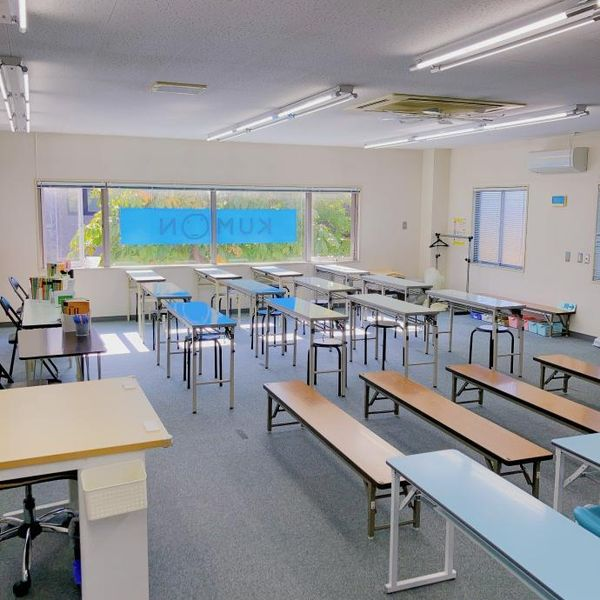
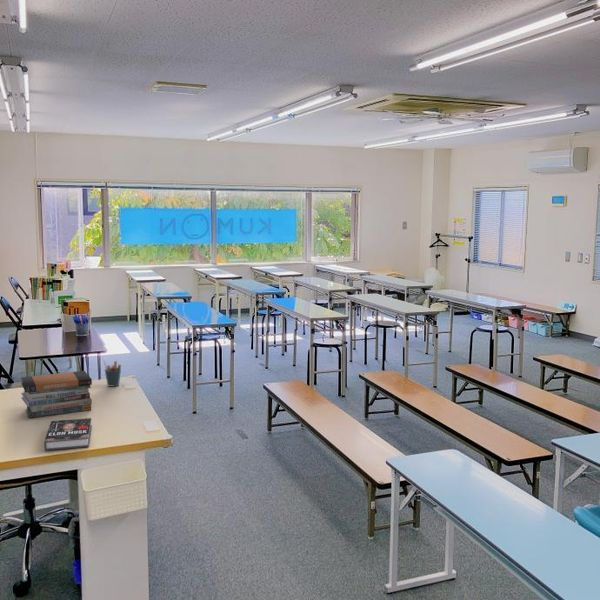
+ pen holder (113, 372)
+ book stack (56, 393)
+ book (69, 433)
